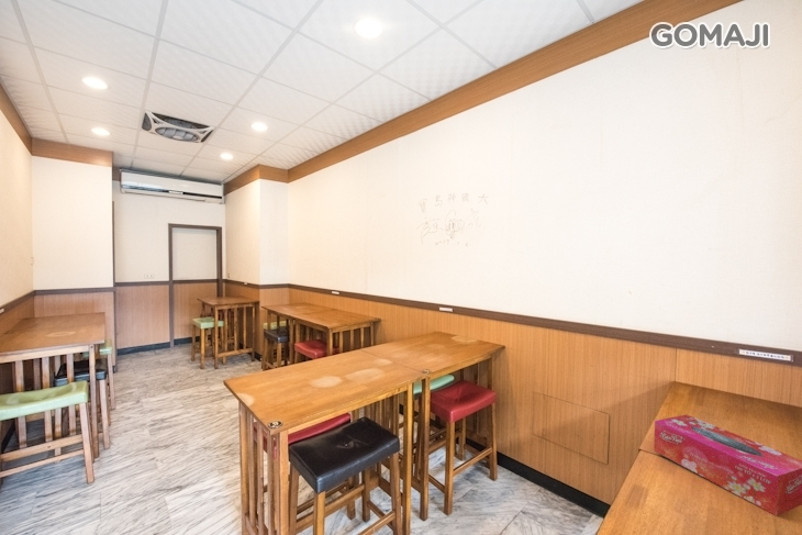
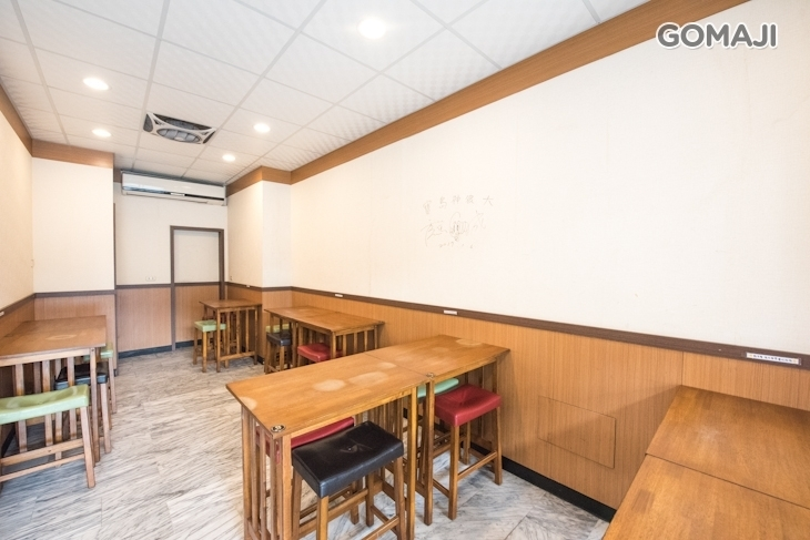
- tissue box (723, 456)
